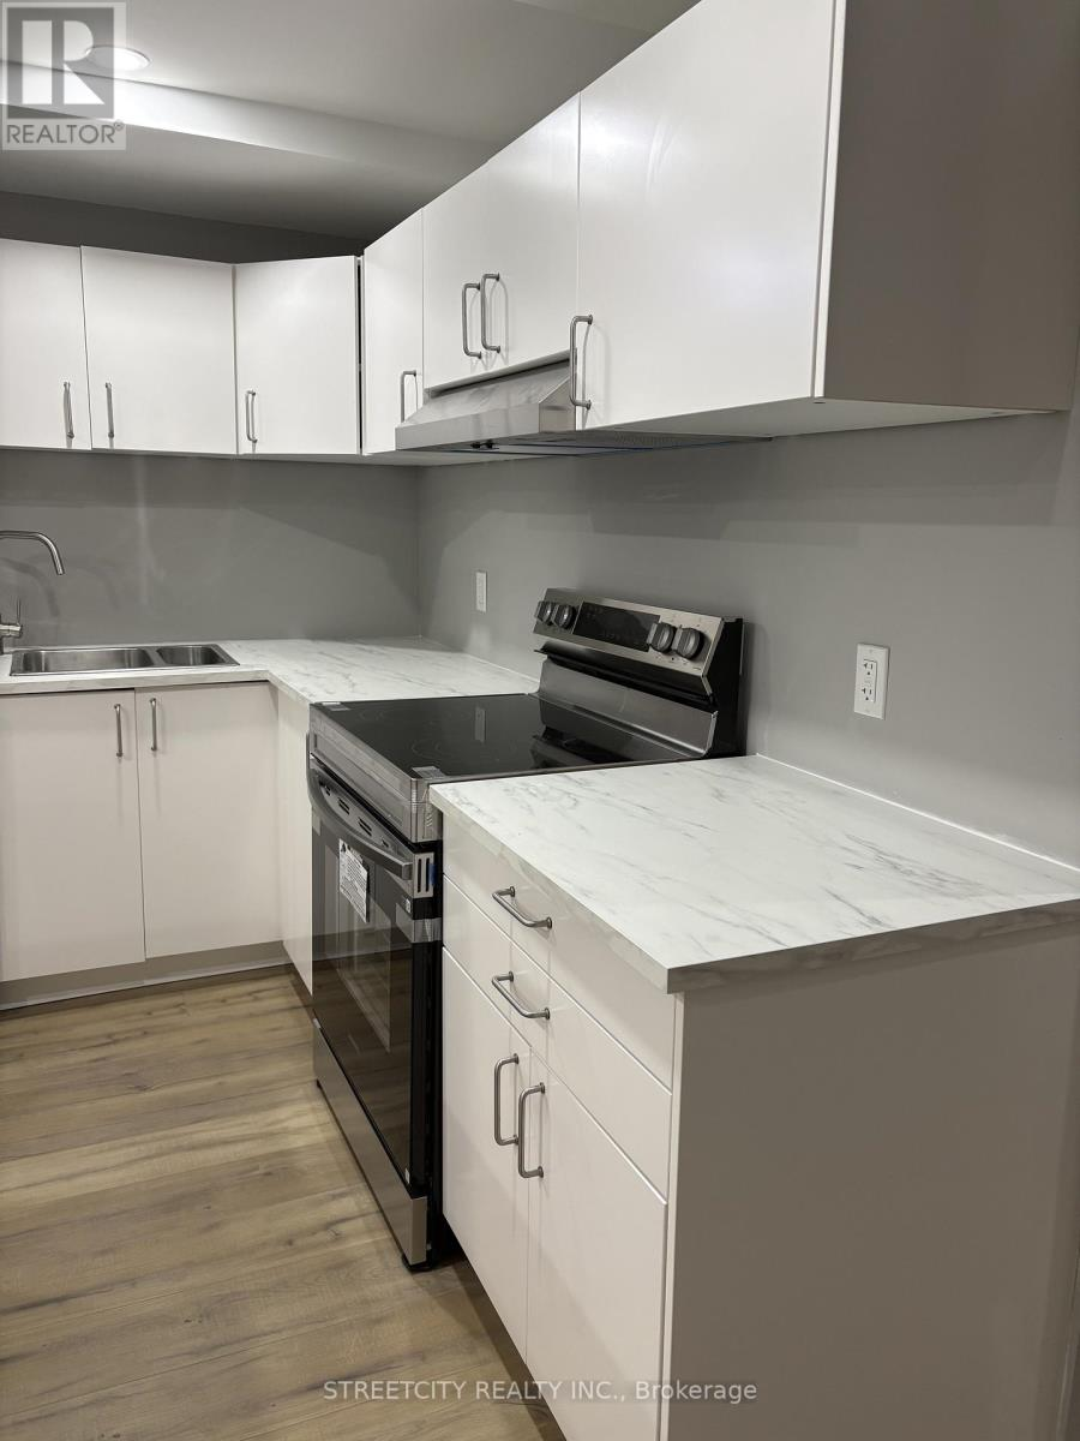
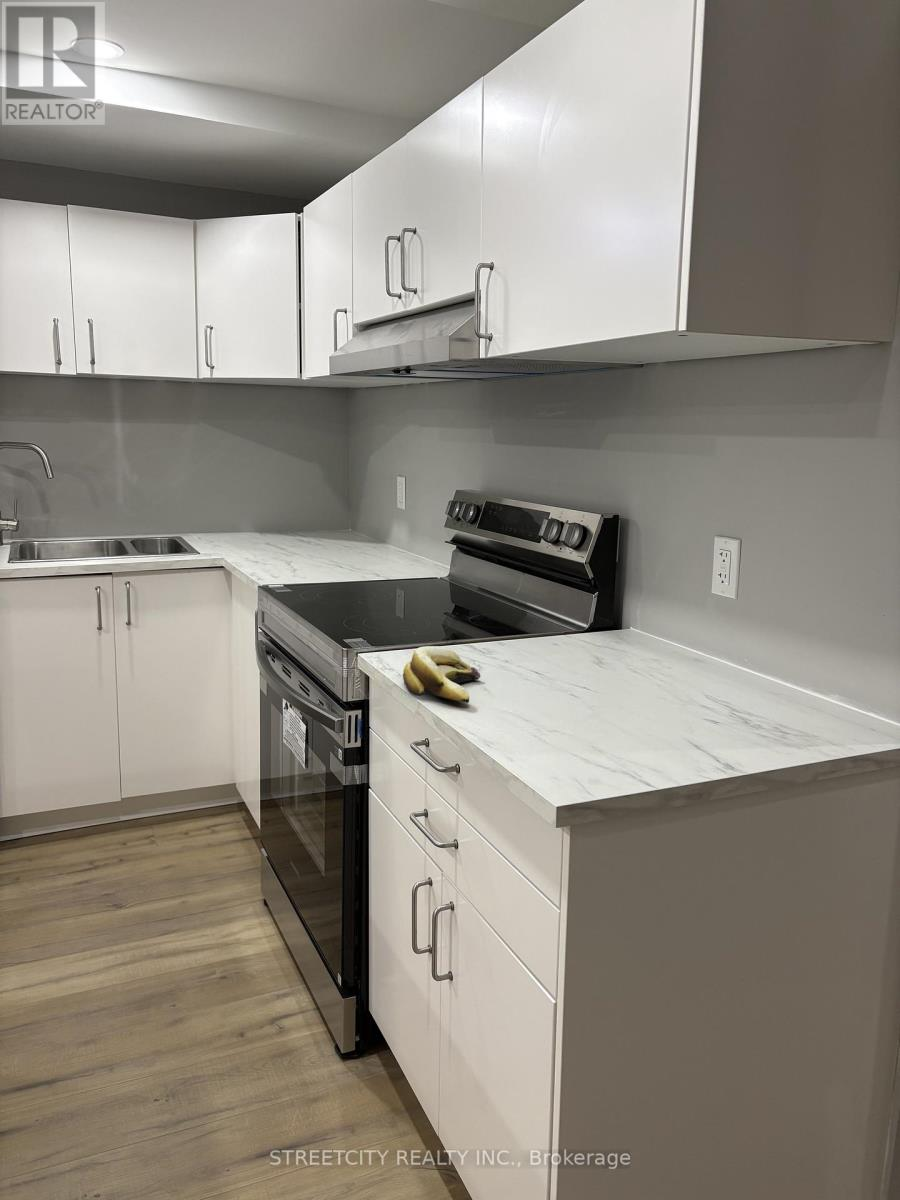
+ banana (449, 669)
